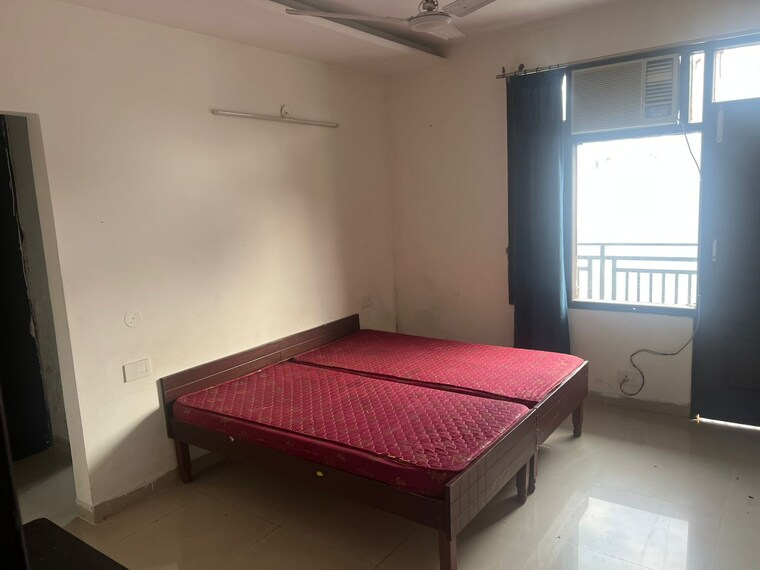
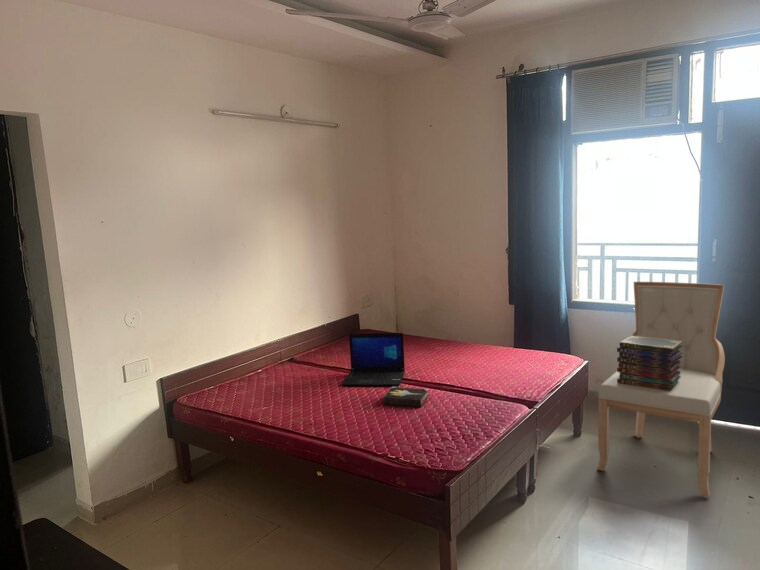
+ laptop (373, 358)
+ hardback book (406, 396)
+ chair (677, 370)
+ book stack (649, 361)
